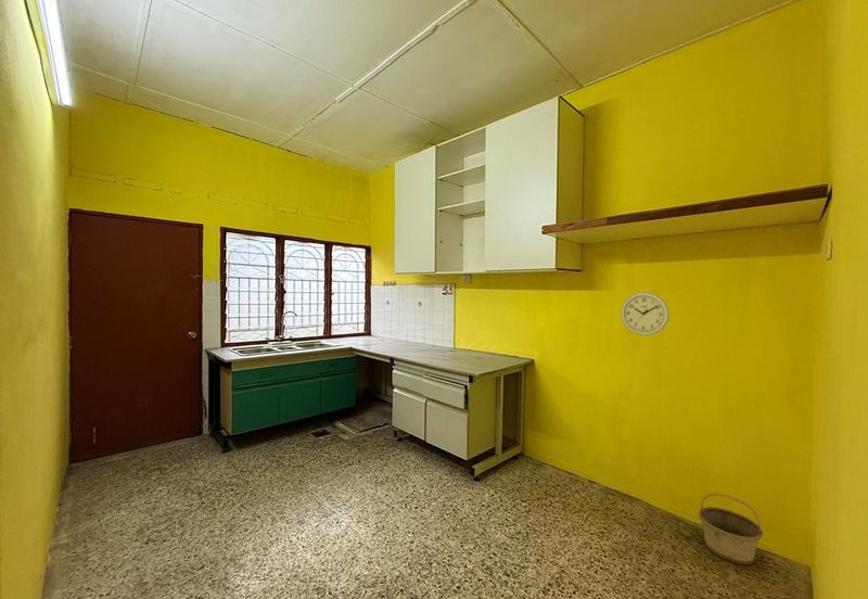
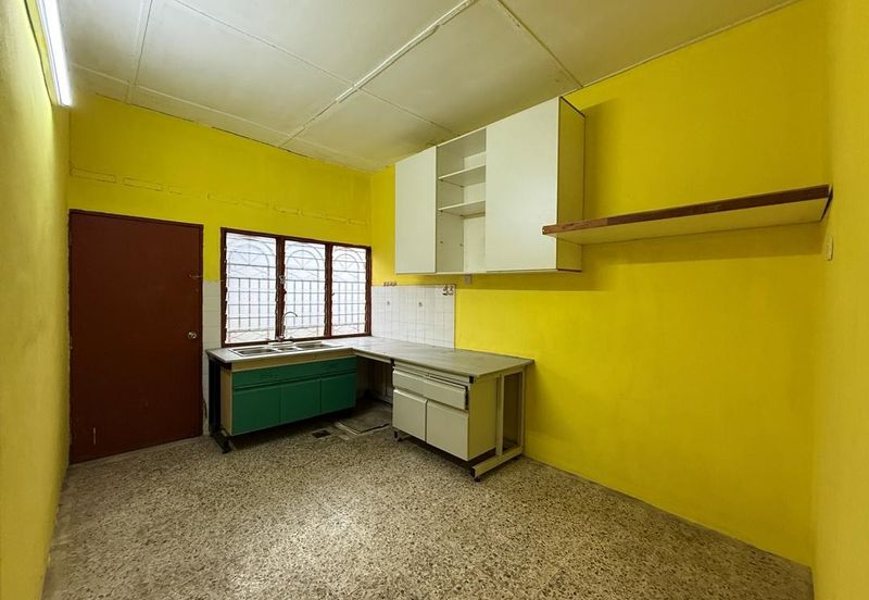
- basket (729, 523)
- wall clock (643, 314)
